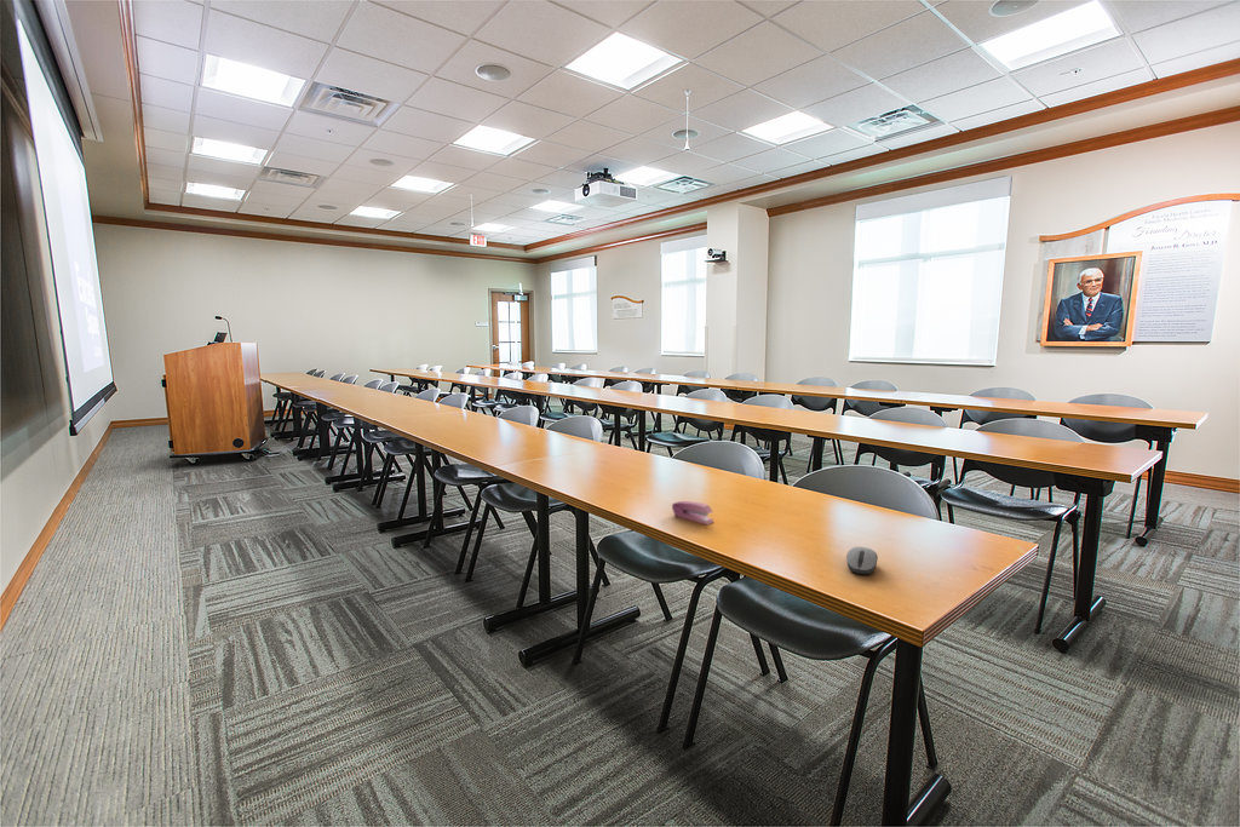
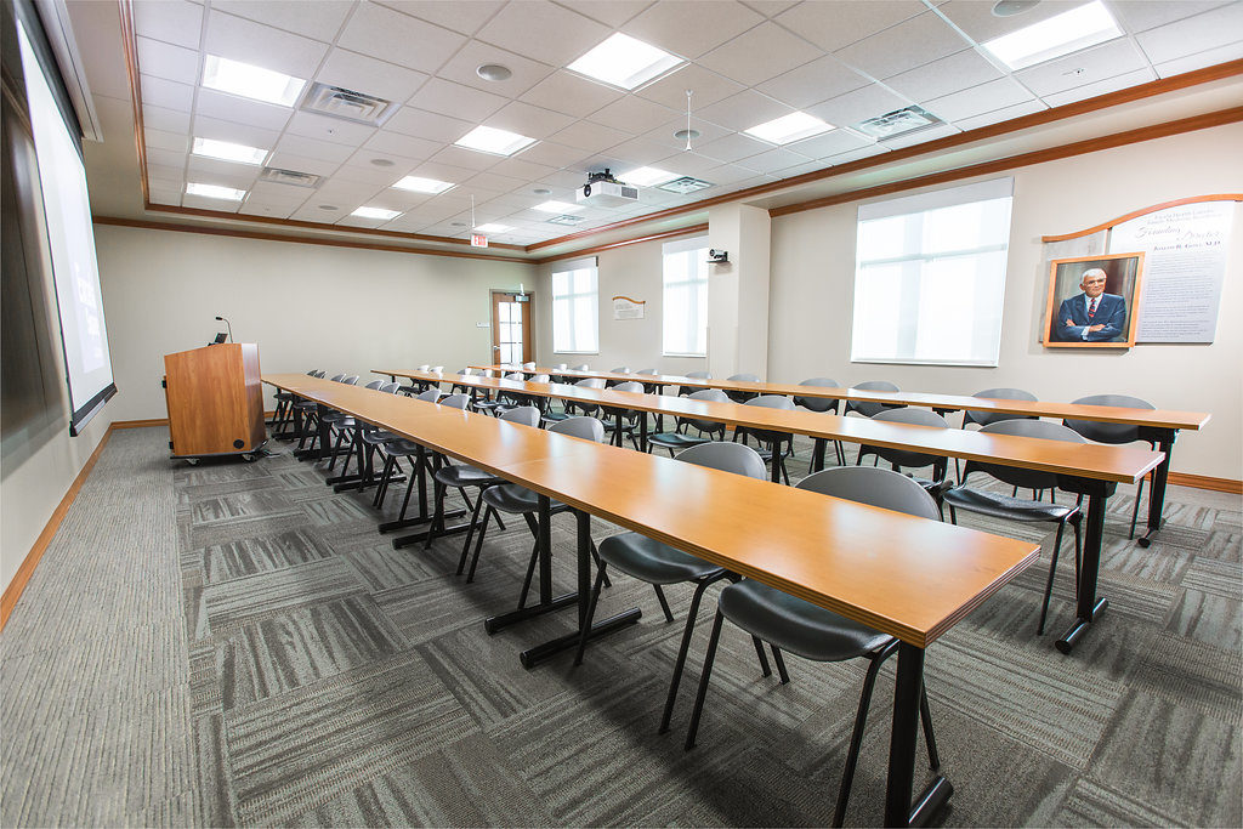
- stapler (691, 510)
- computer mouse (861, 558)
